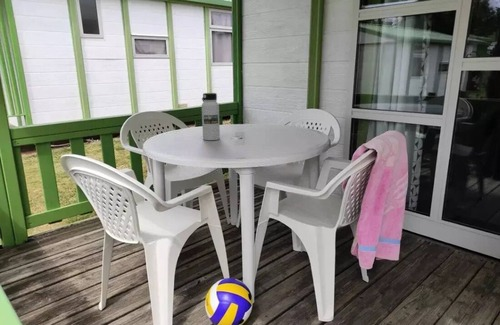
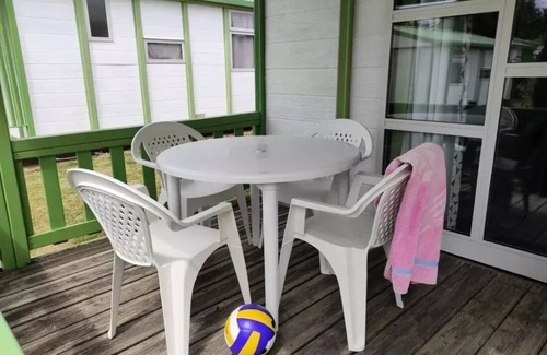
- water bottle (210, 116)
